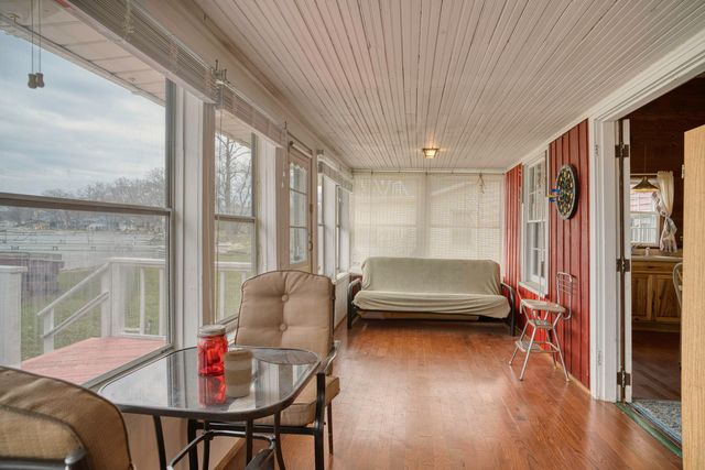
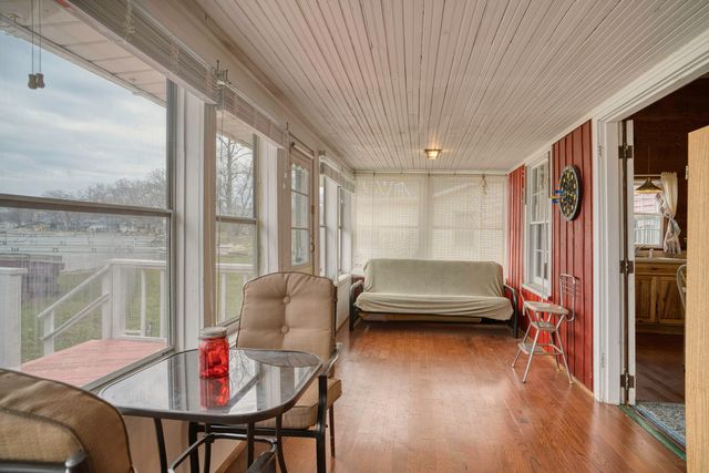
- coffee cup (238, 371)
